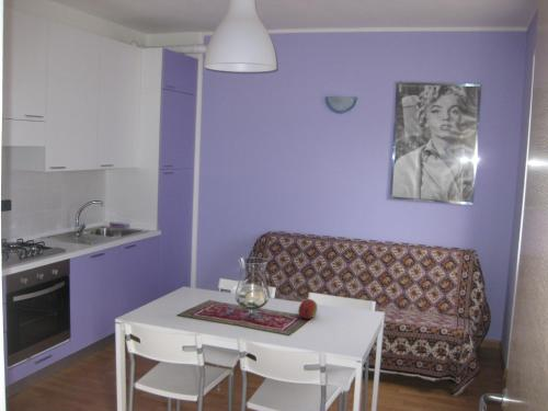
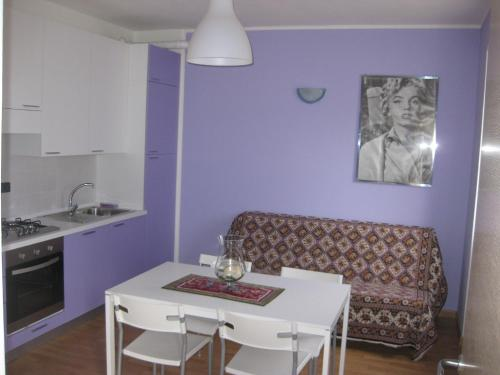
- fruit (308, 308)
